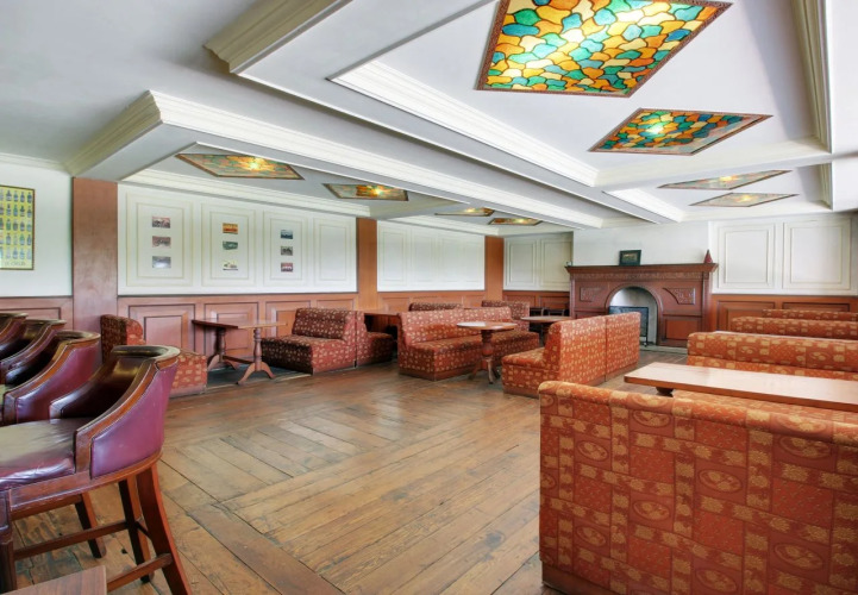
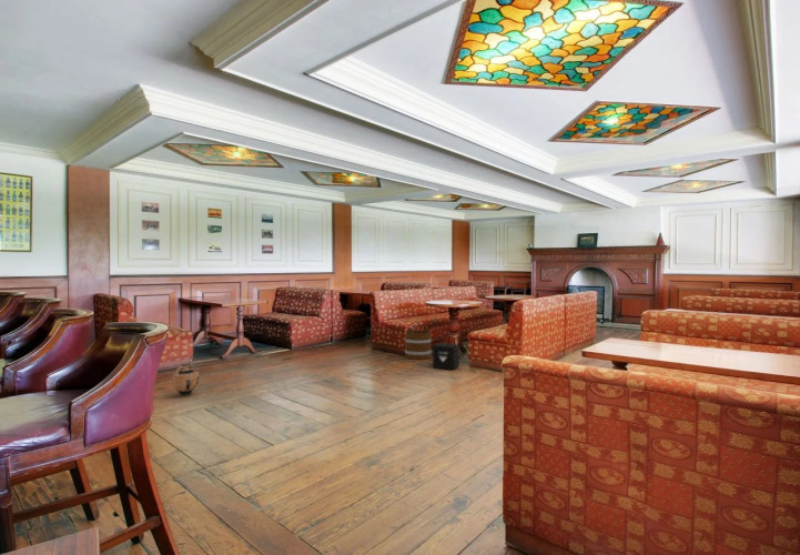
+ air purifier (445, 355)
+ ceramic jug (185, 379)
+ bucket (417, 342)
